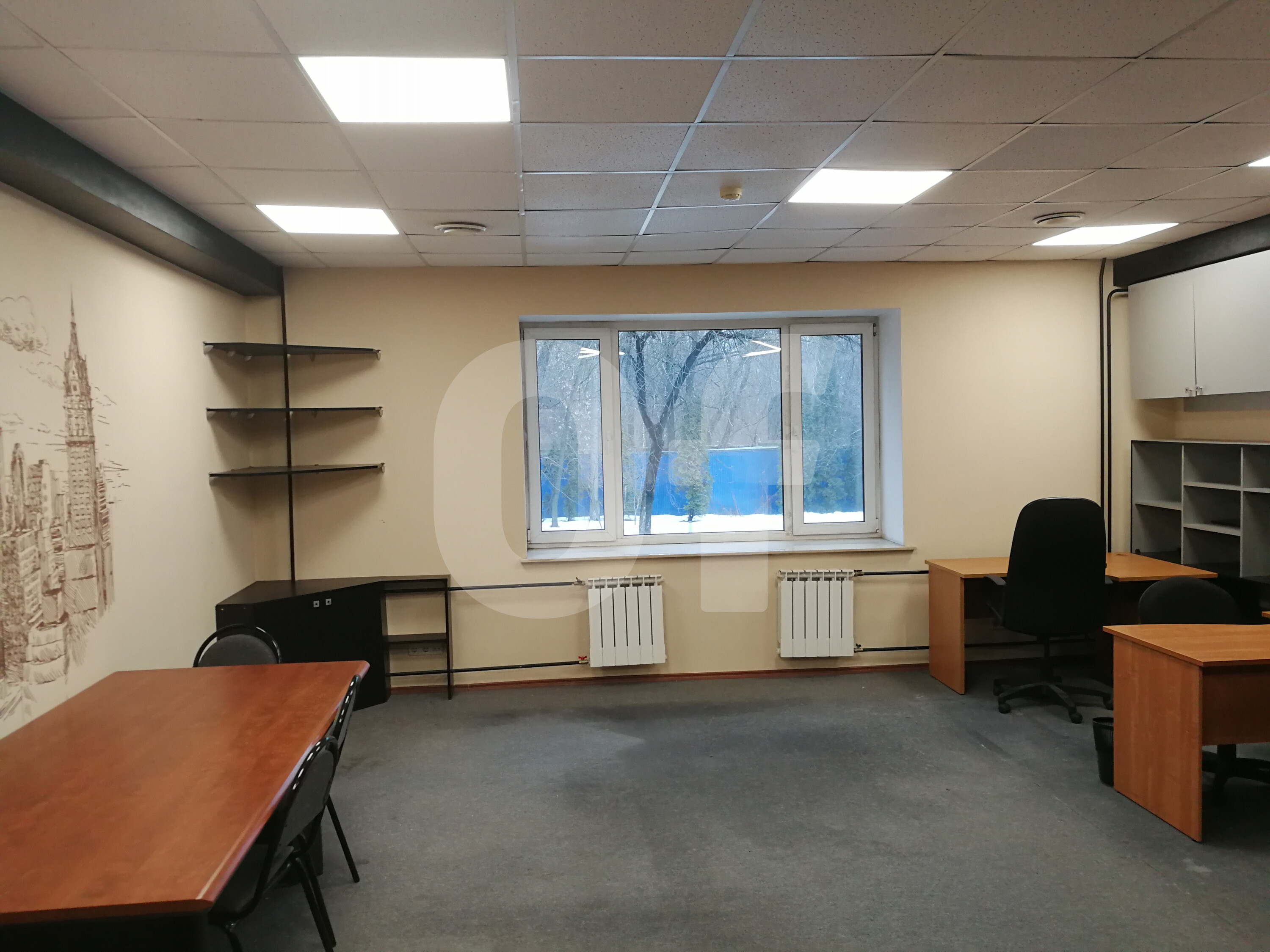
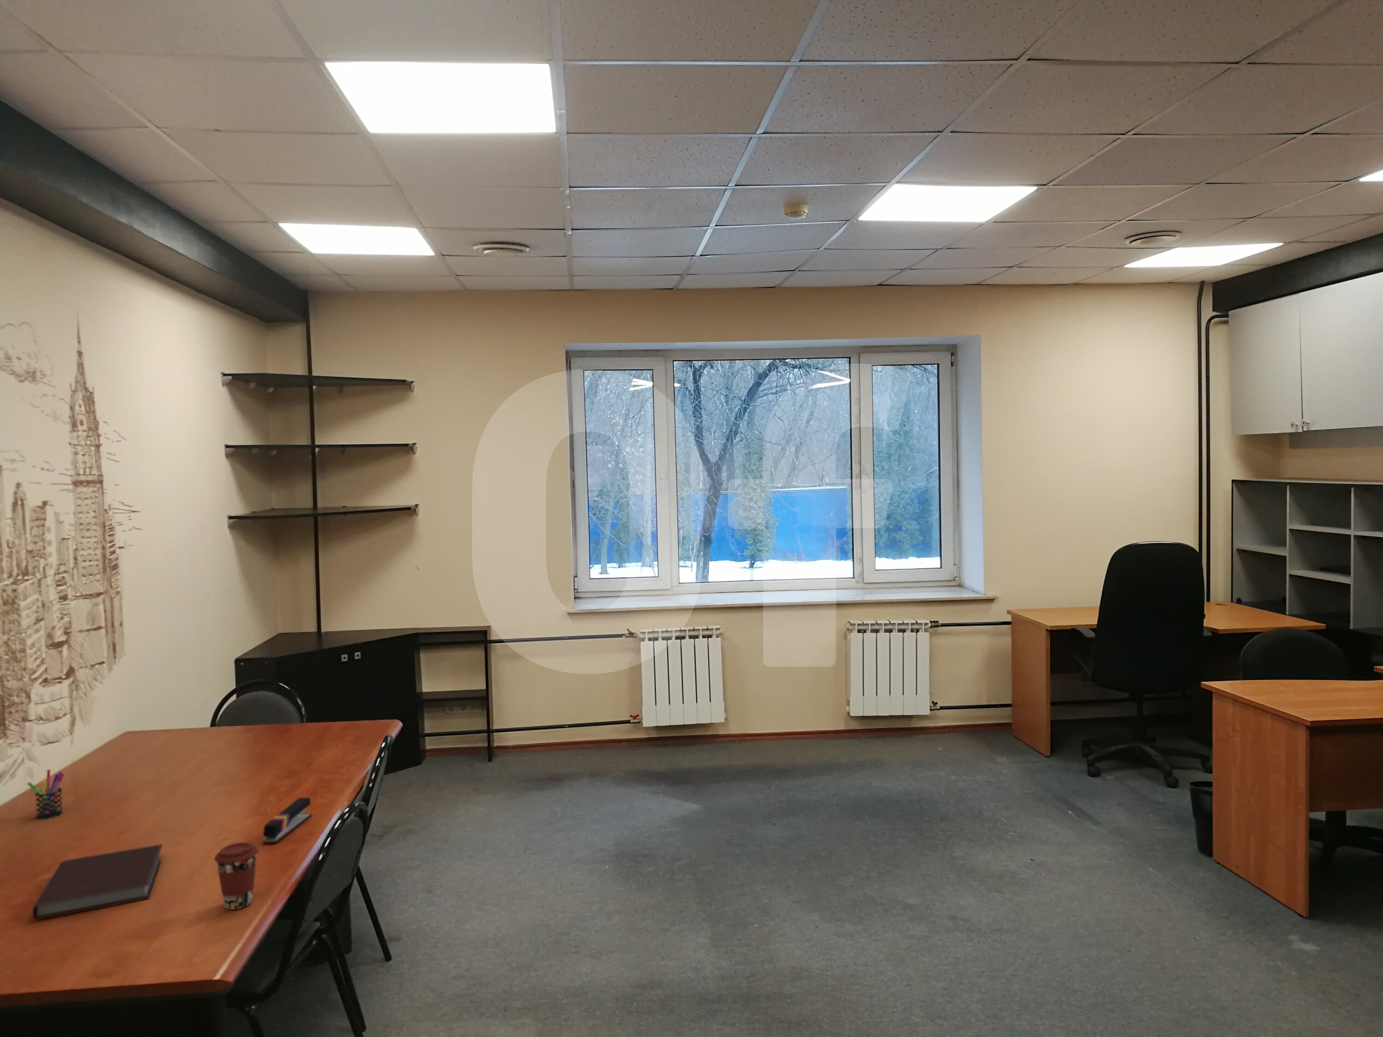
+ coffee cup (237, 876)
+ notebook (102, 879)
+ pen holder (46, 794)
+ stapler (287, 819)
